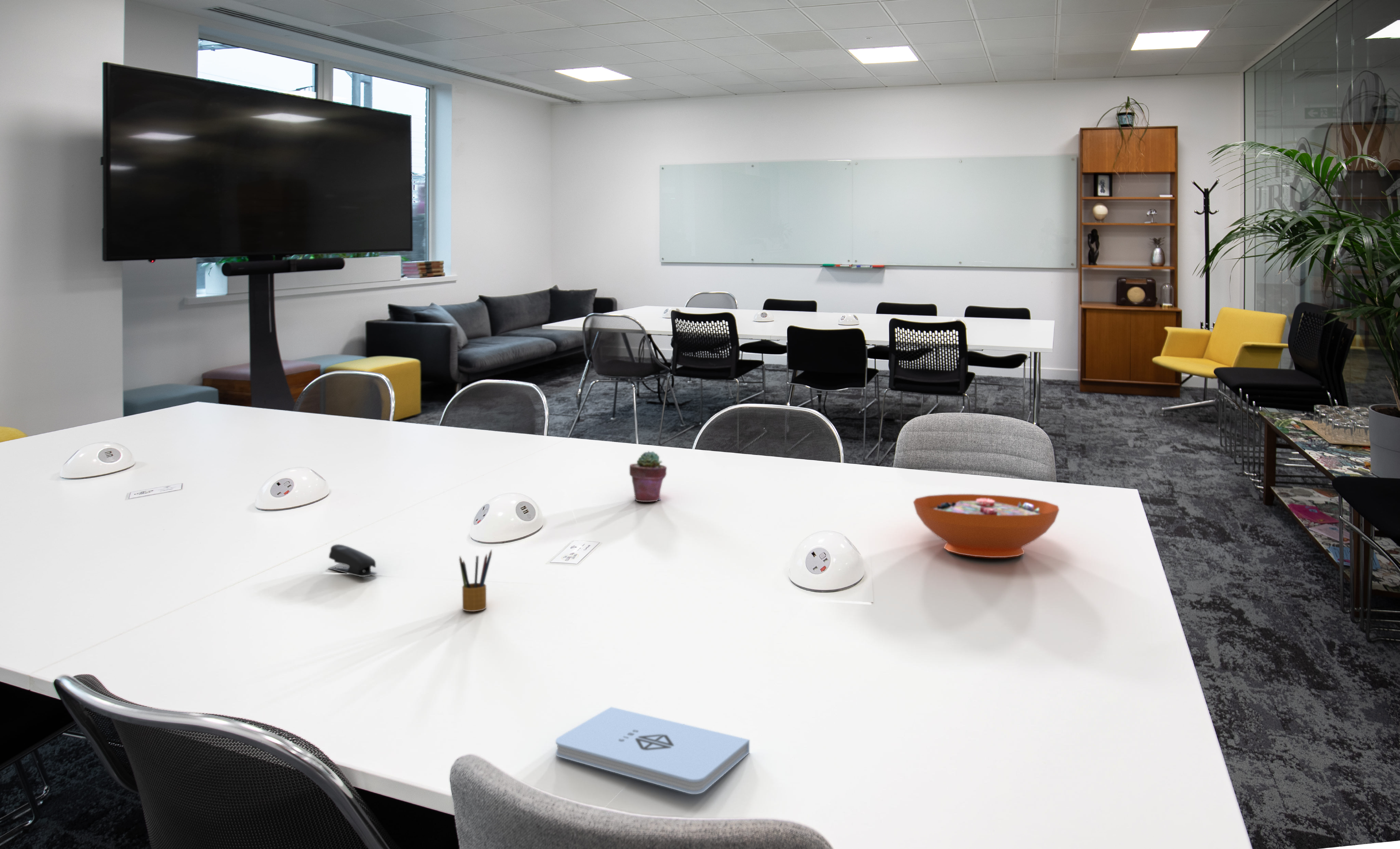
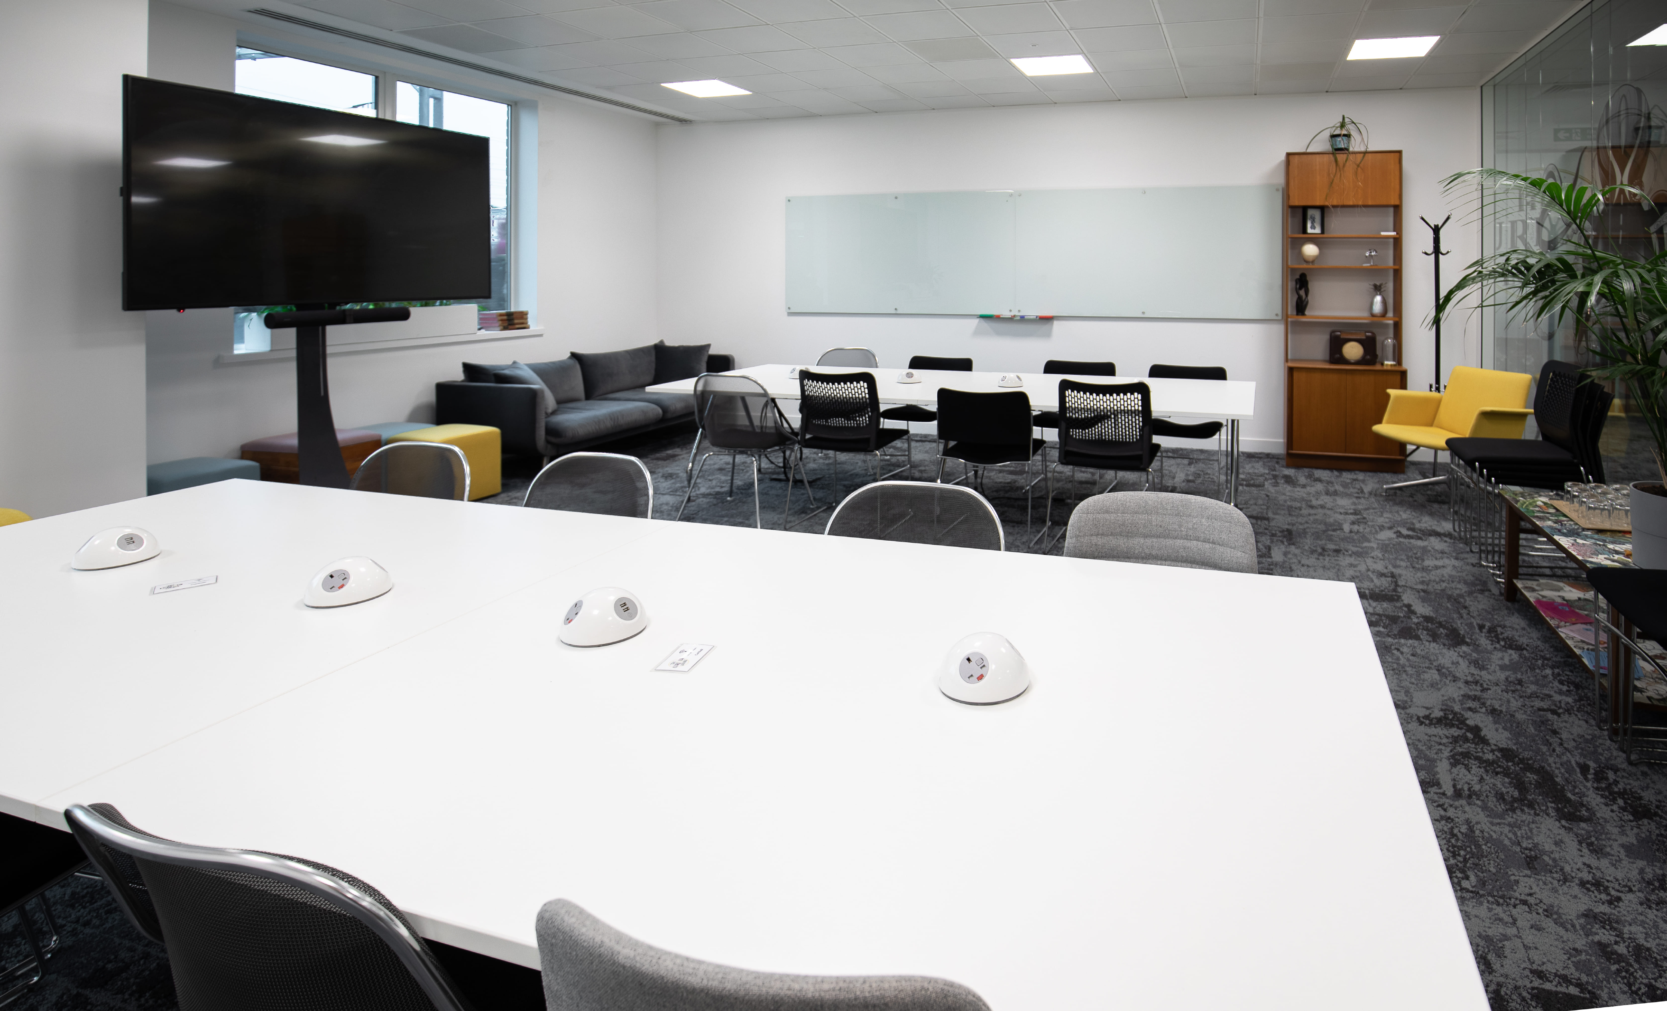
- notepad (650, 747)
- pencil box (474, 580)
- decorative bowl (984, 526)
- potted succulent (648, 476)
- stapler (352, 560)
